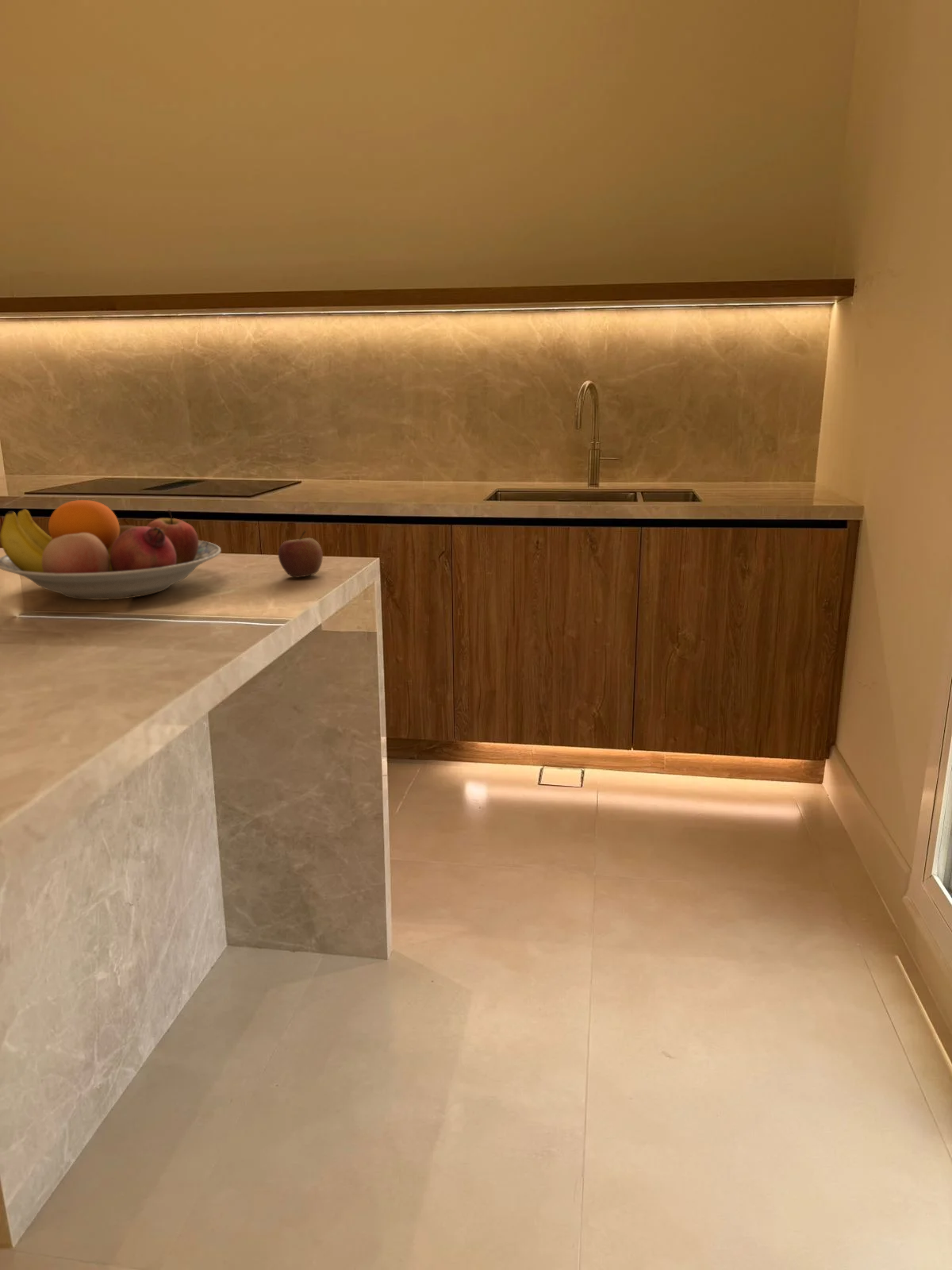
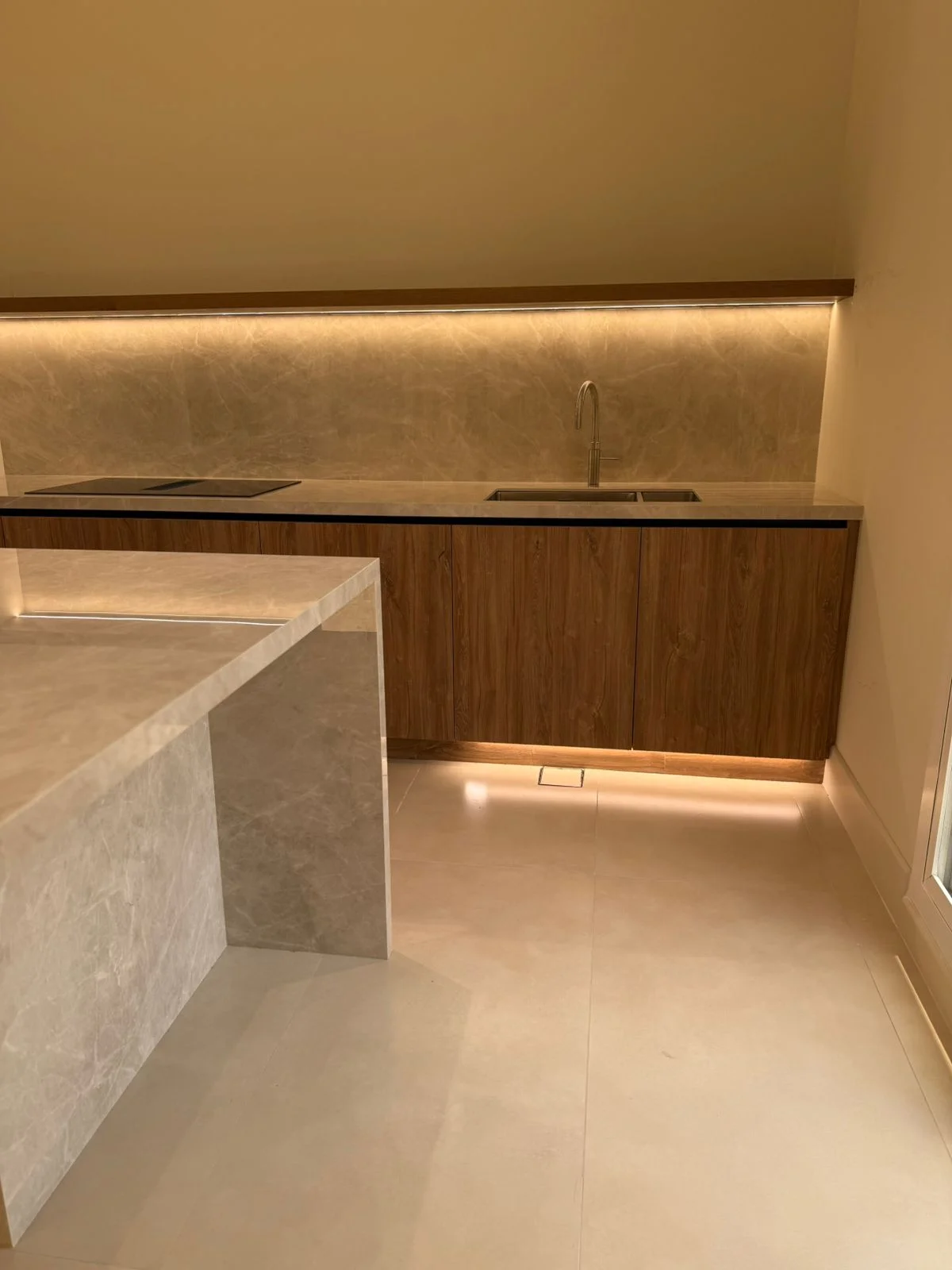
- apple (300, 553)
- fruit bowl (112, 545)
